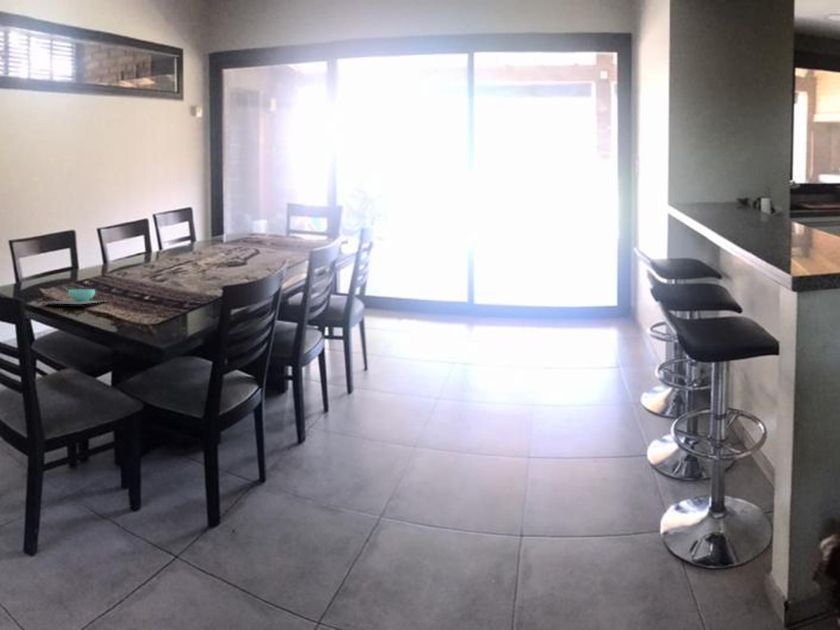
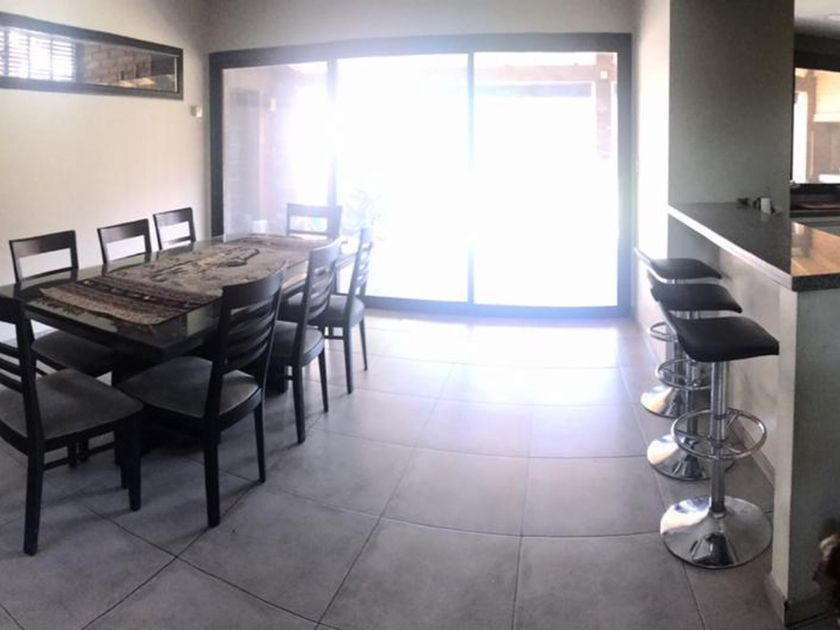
- soup bowl (80, 294)
